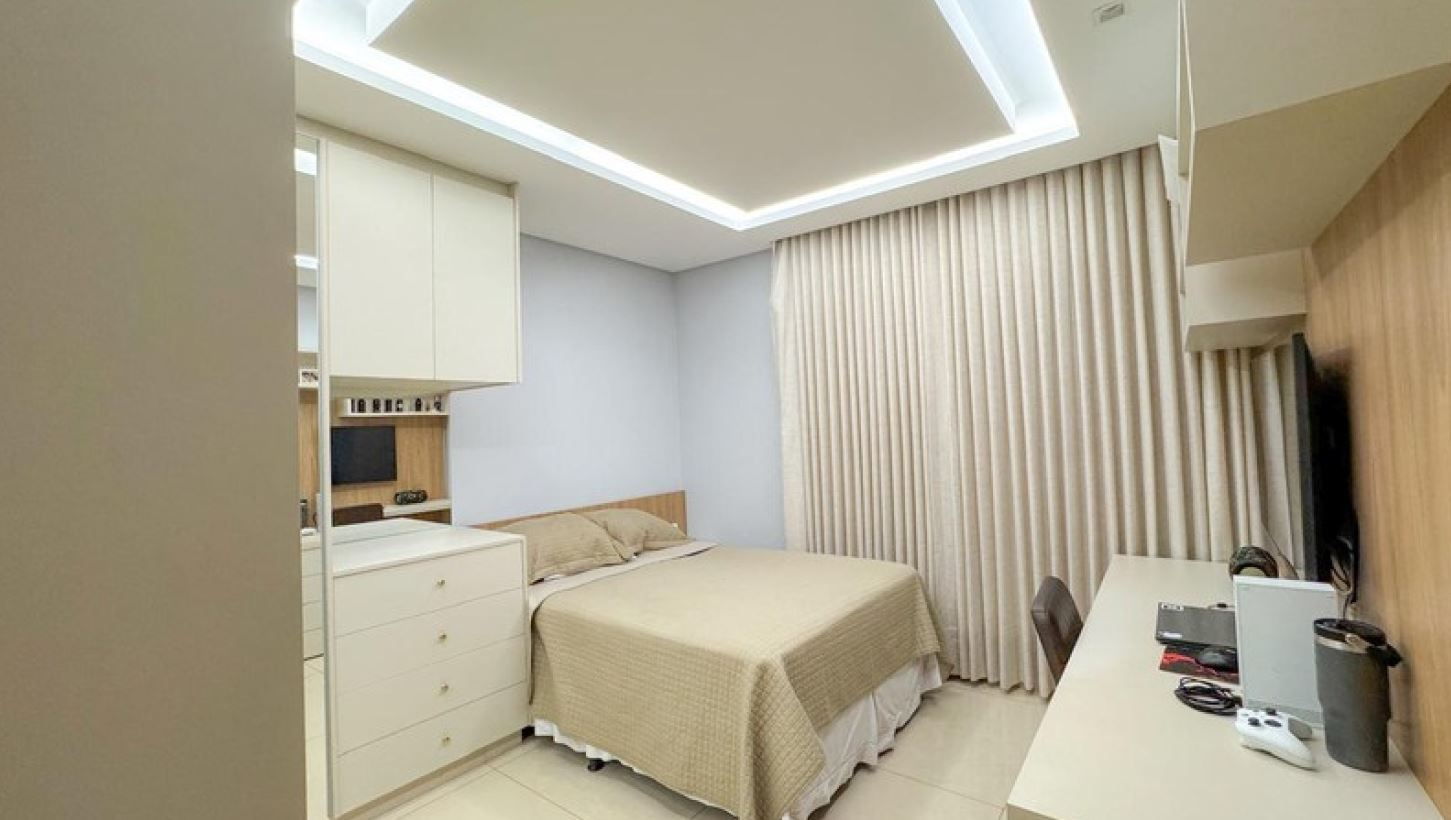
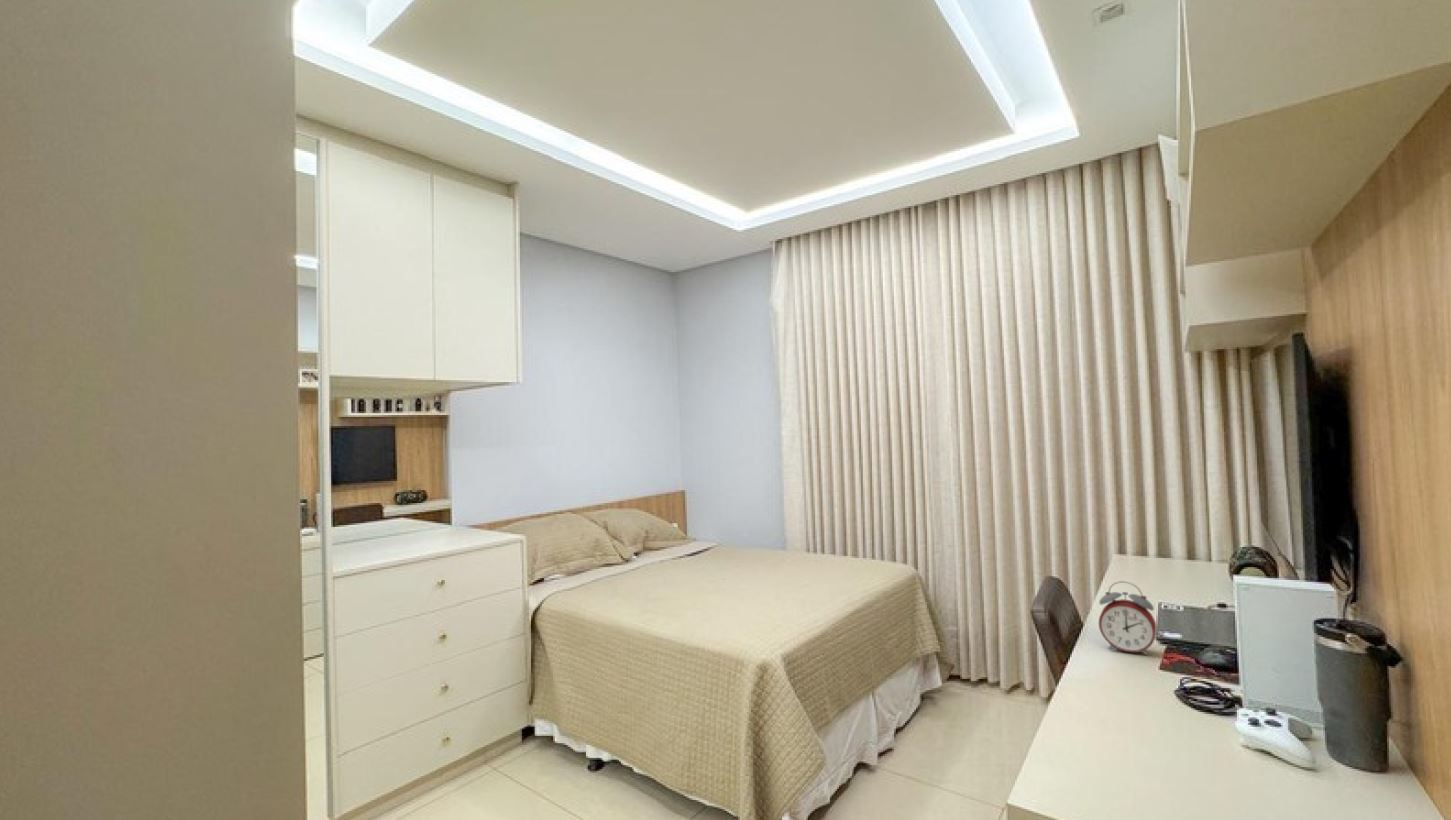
+ alarm clock (1126, 615)
